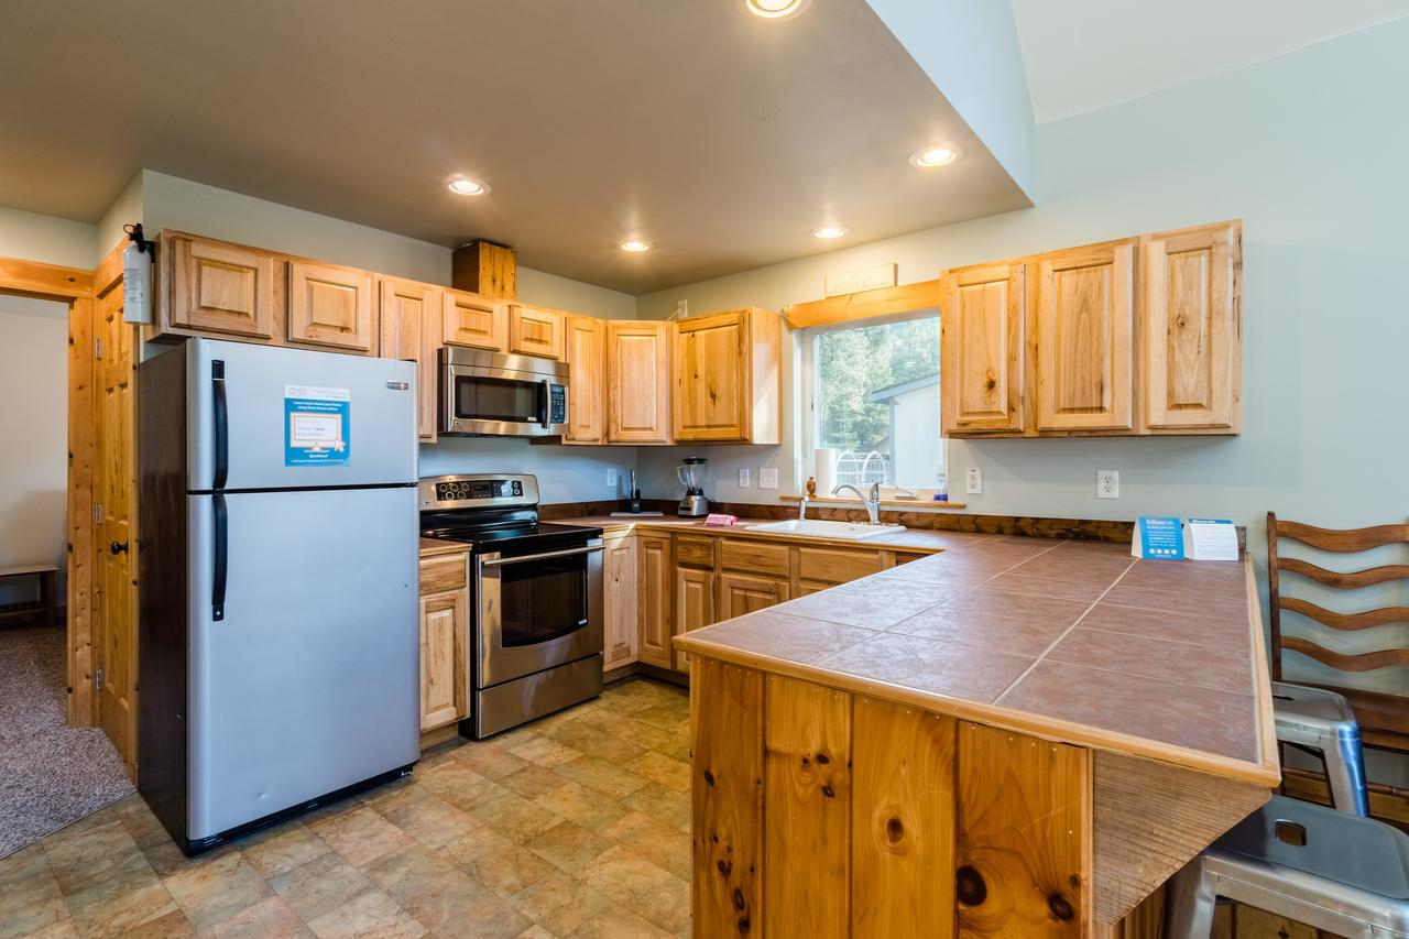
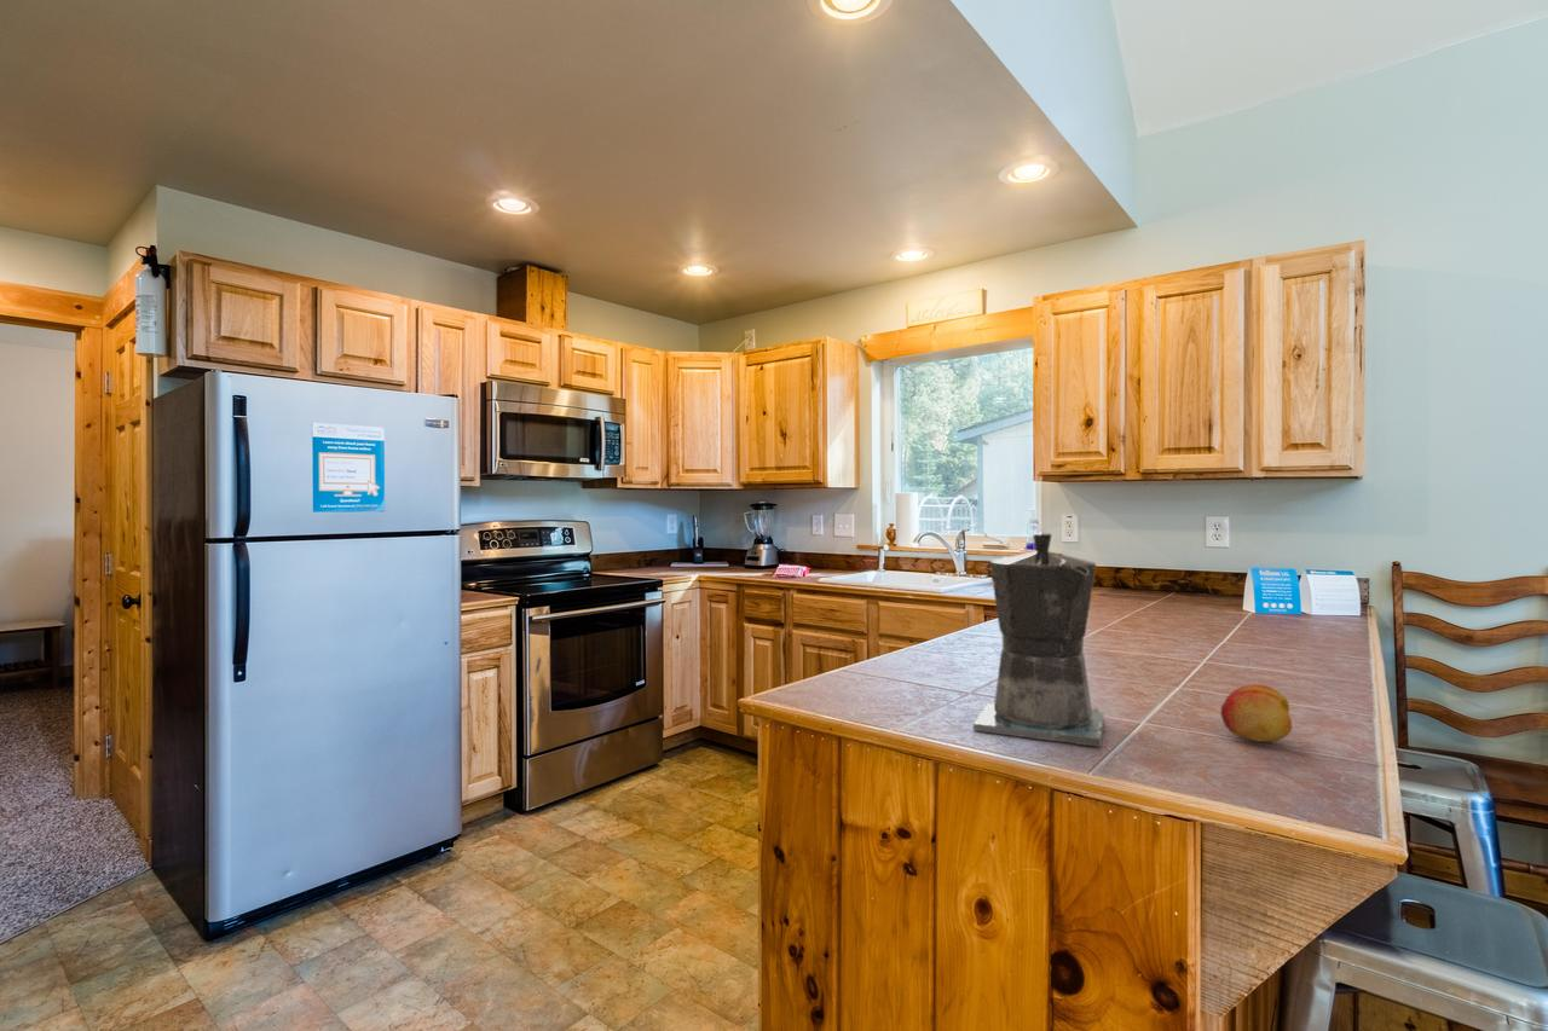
+ coffee maker (1040, 627)
+ fruit (1257, 712)
